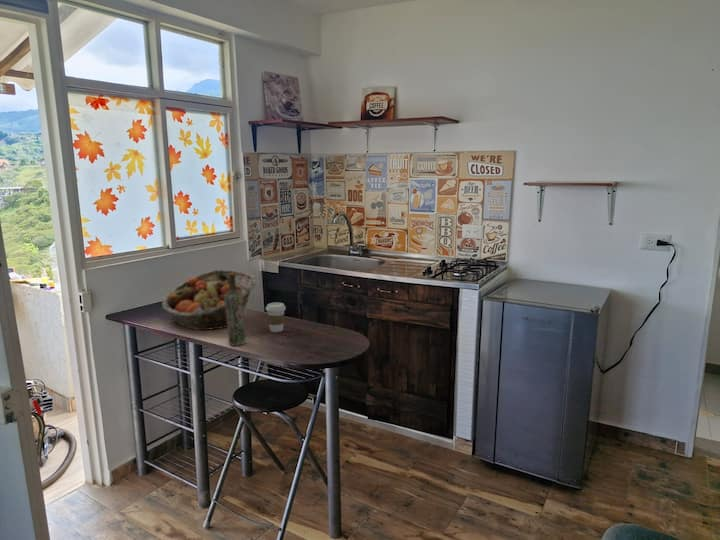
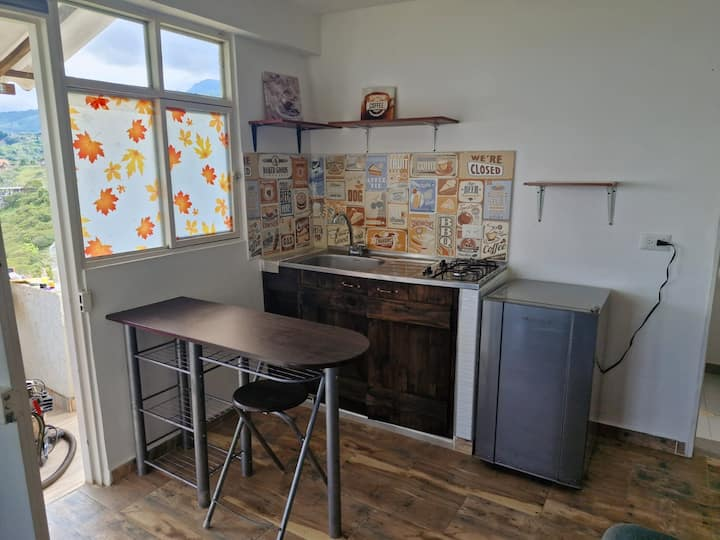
- fruit basket (210, 298)
- coffee cup (276, 317)
- bottle (234, 308)
